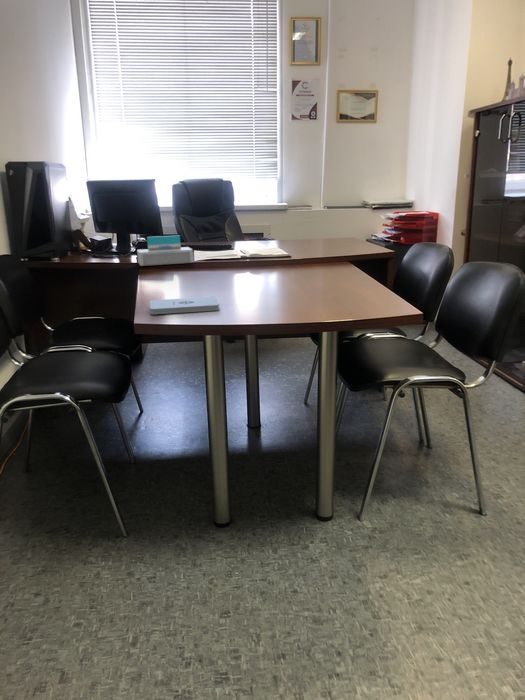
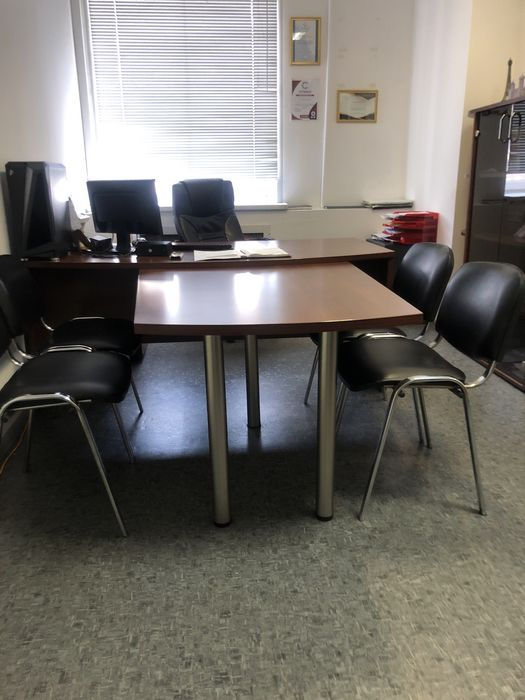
- tissue box (164, 249)
- notepad (184, 305)
